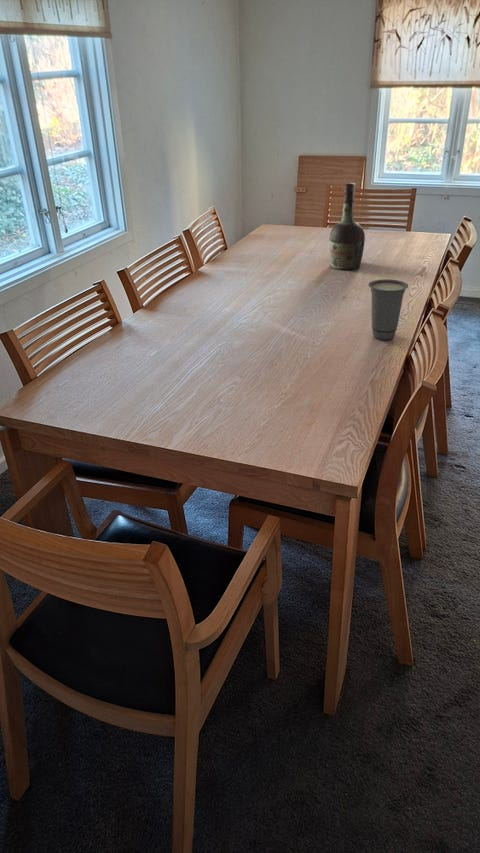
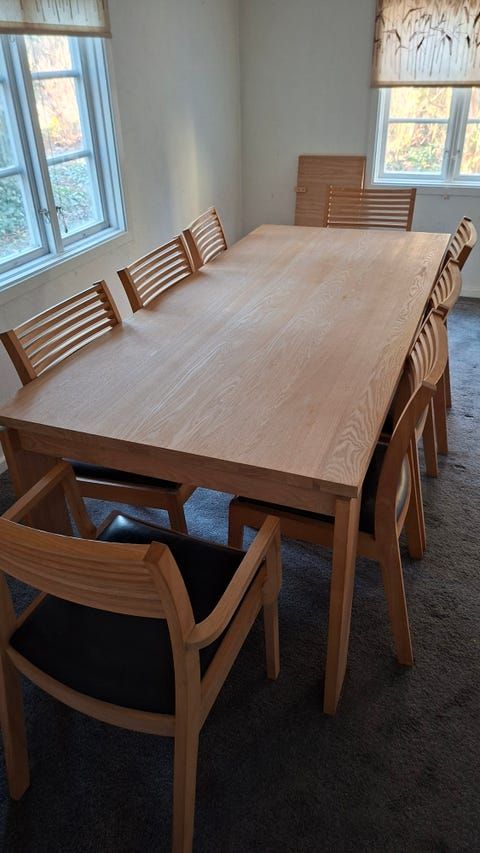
- cognac bottle (347, 226)
- cup (385, 311)
